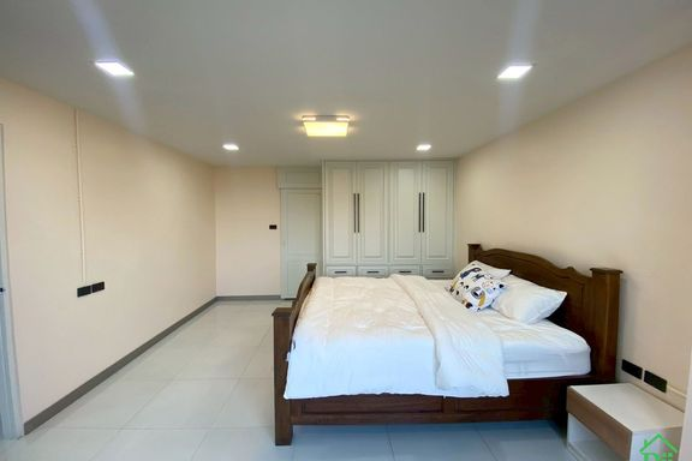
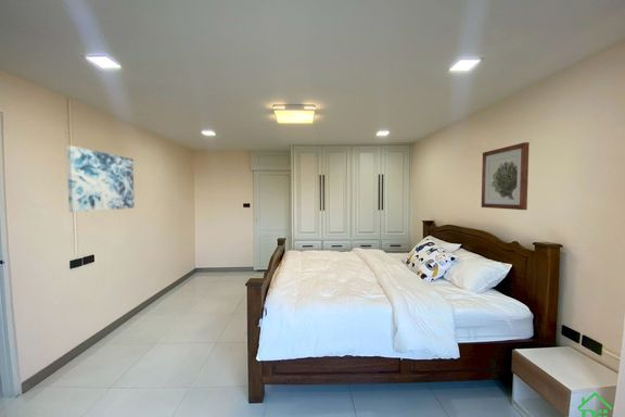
+ wall art (502, 178)
+ wall art (105, 181)
